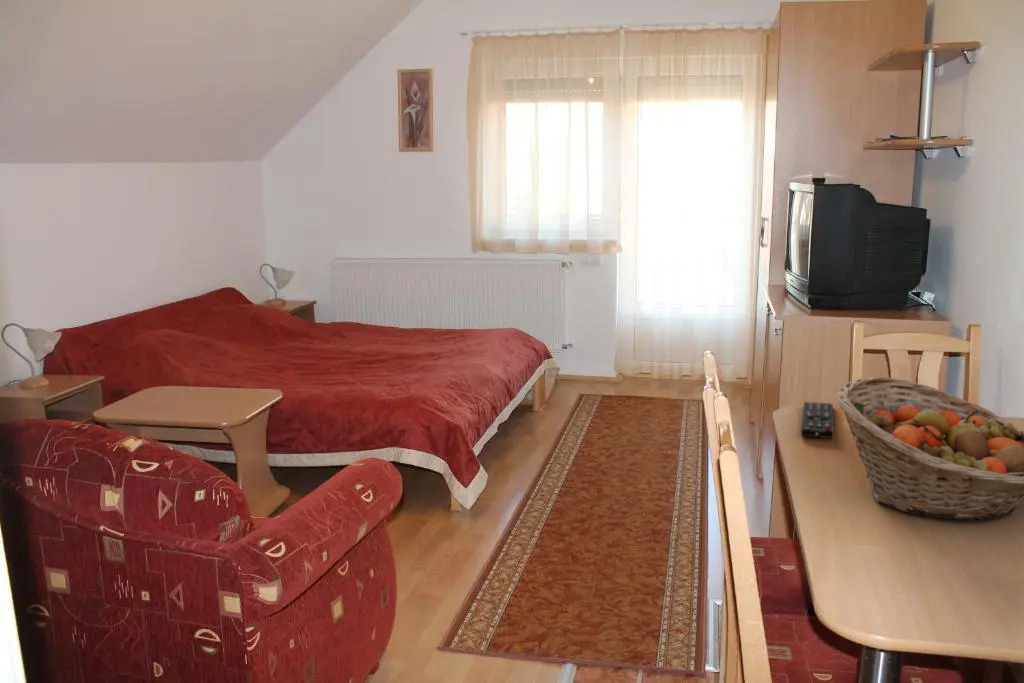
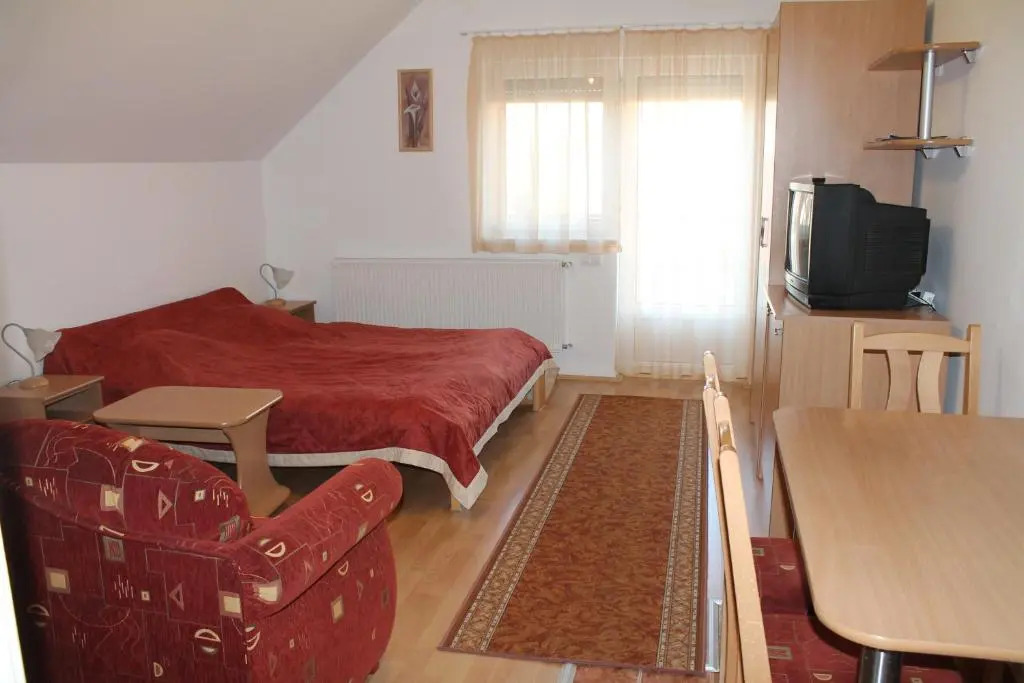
- fruit basket (937, 443)
- remote control (817, 418)
